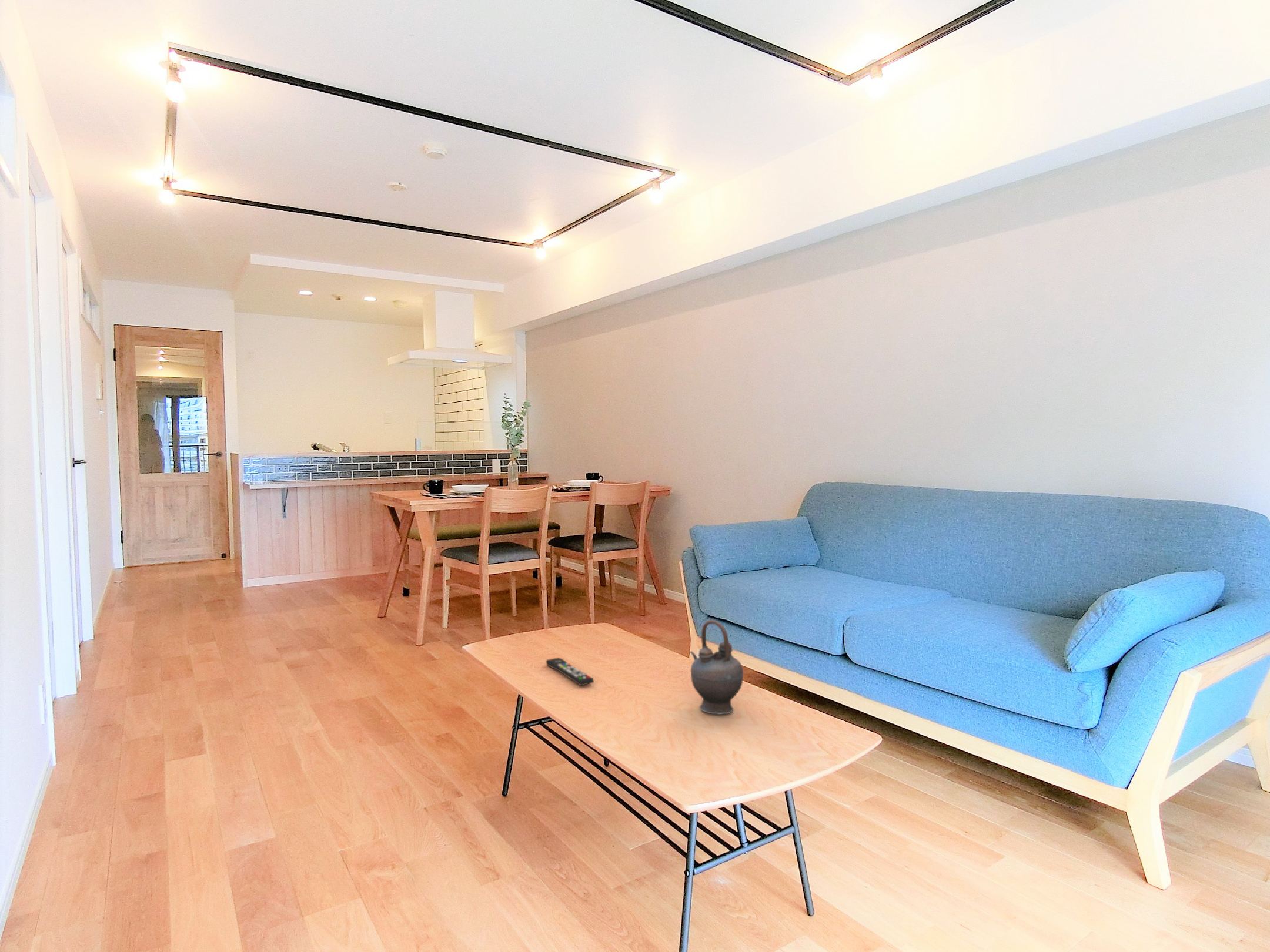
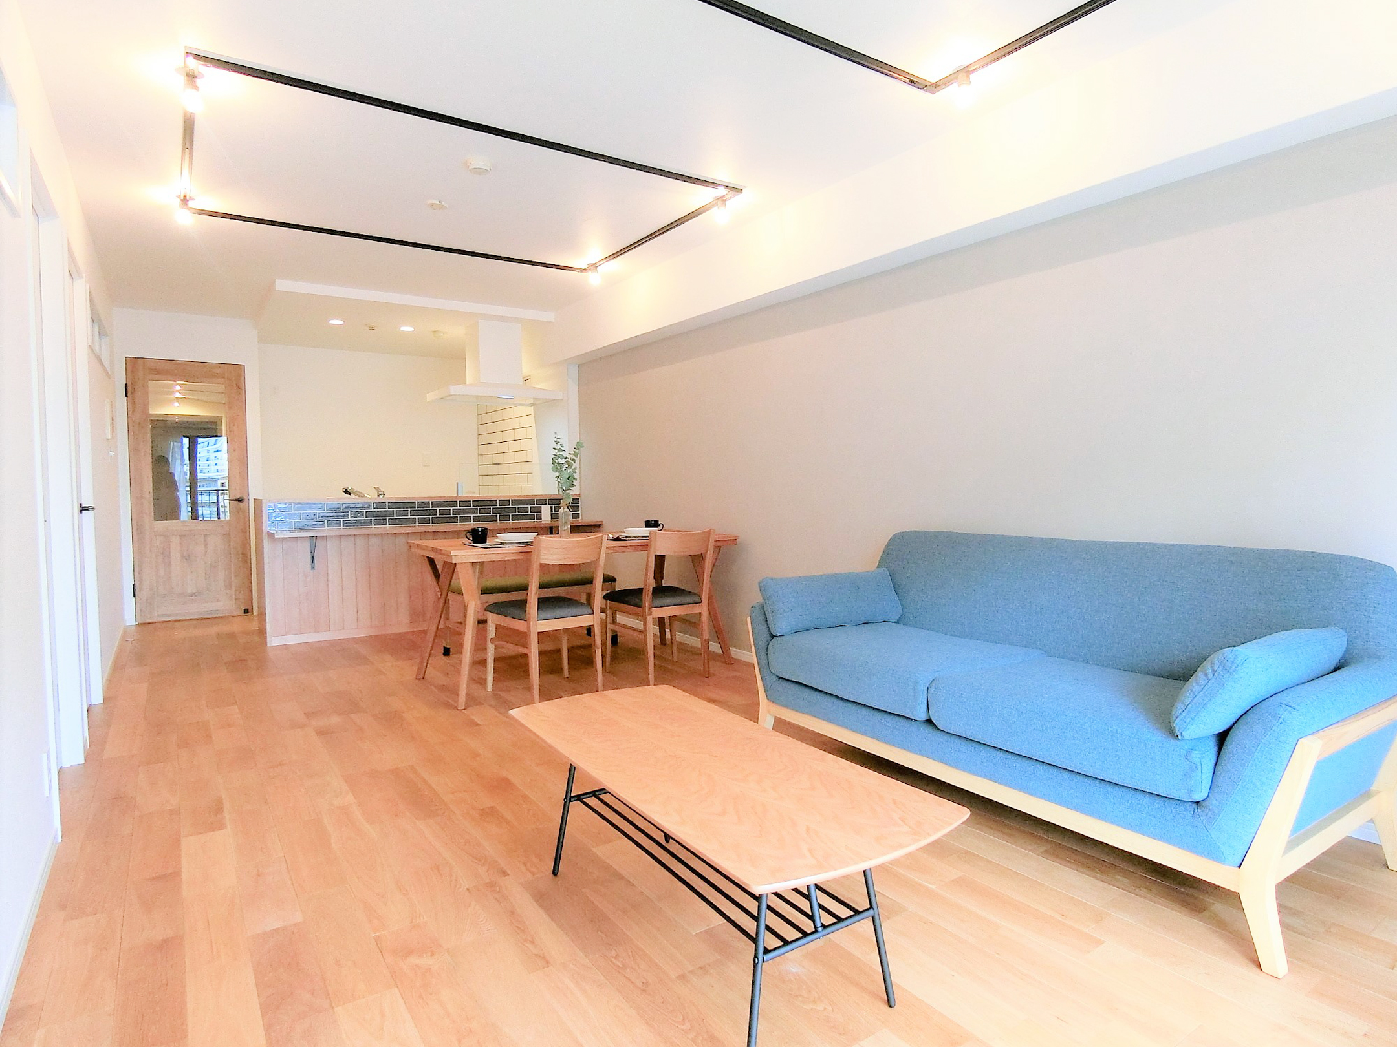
- teapot (713, 663)
- remote control (569, 671)
